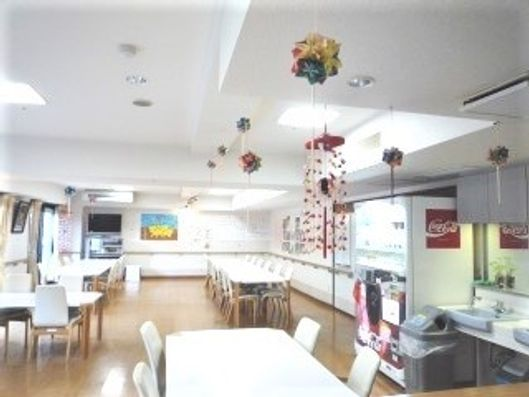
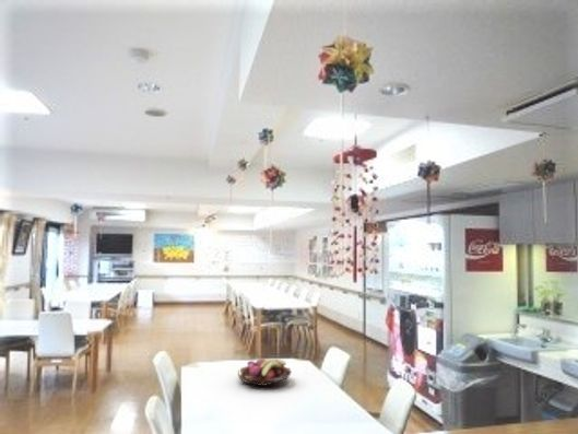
+ fruit basket (264, 371)
